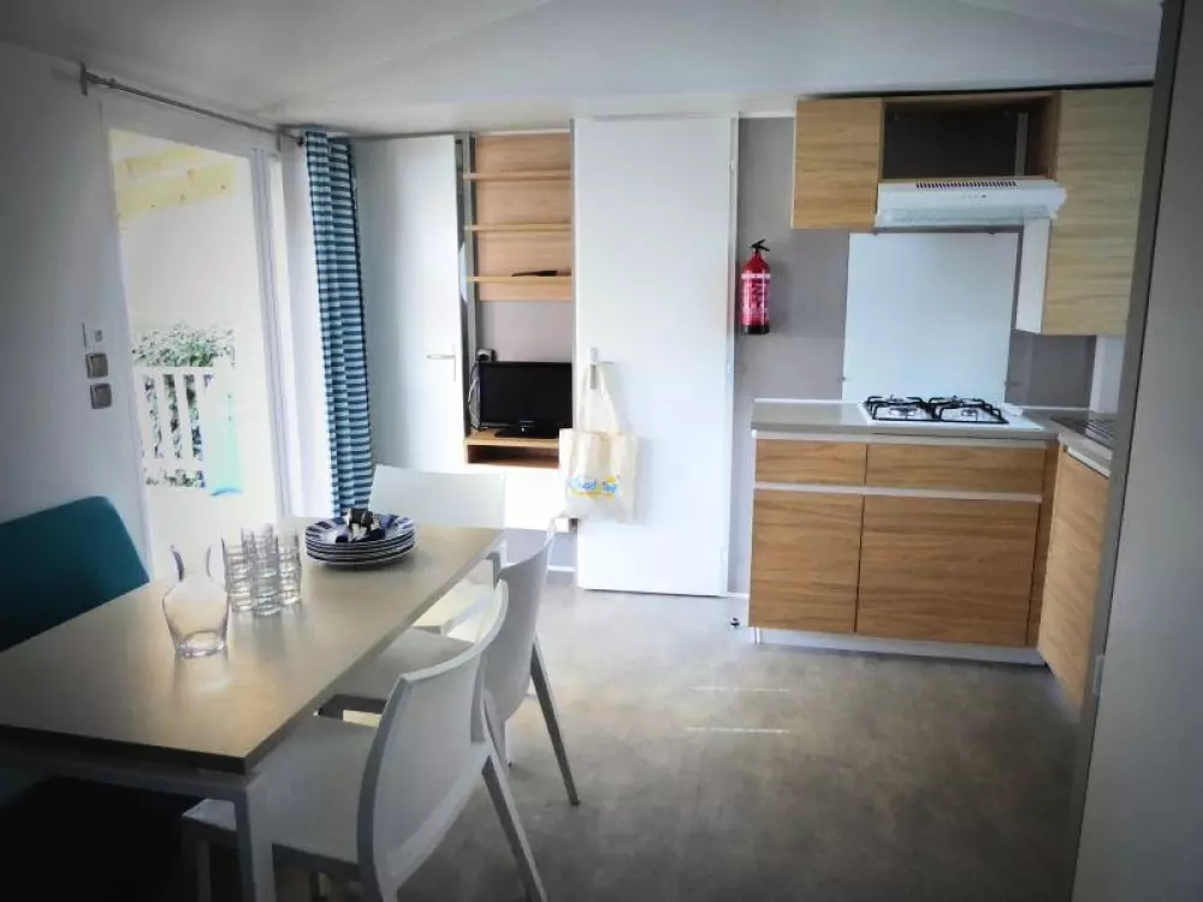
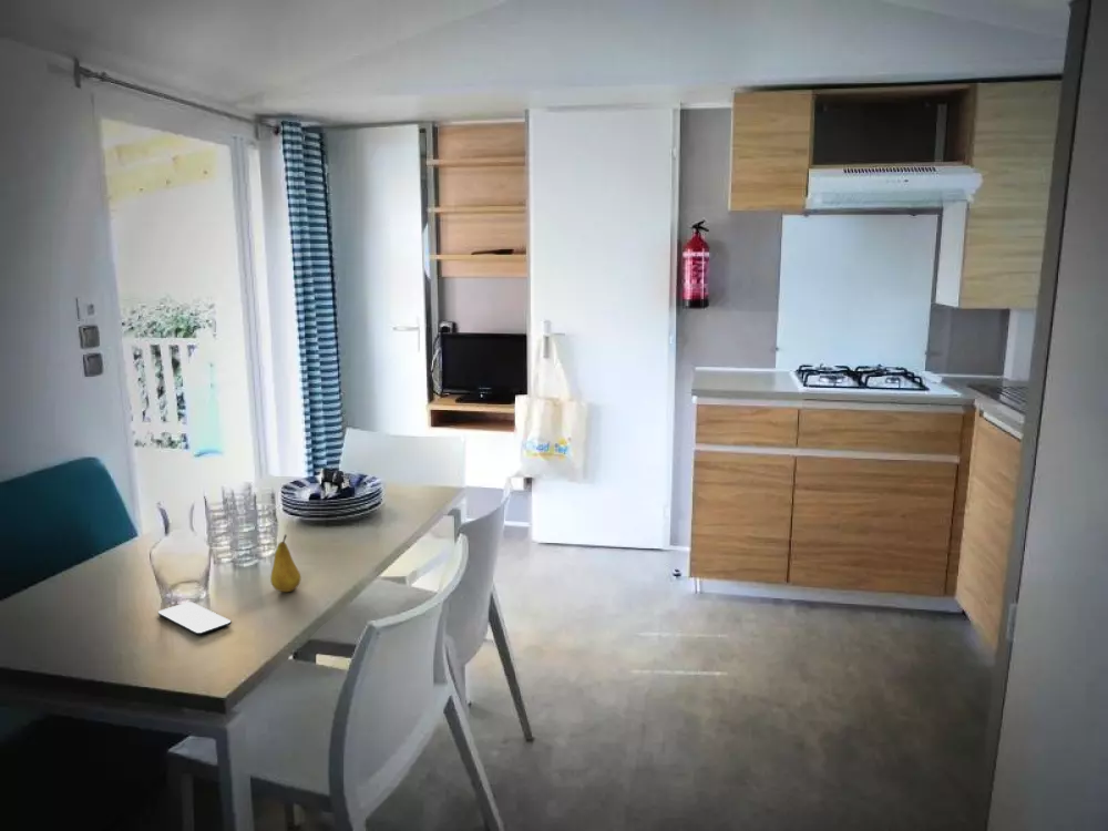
+ fruit (285, 562)
+ smartphone (194, 617)
